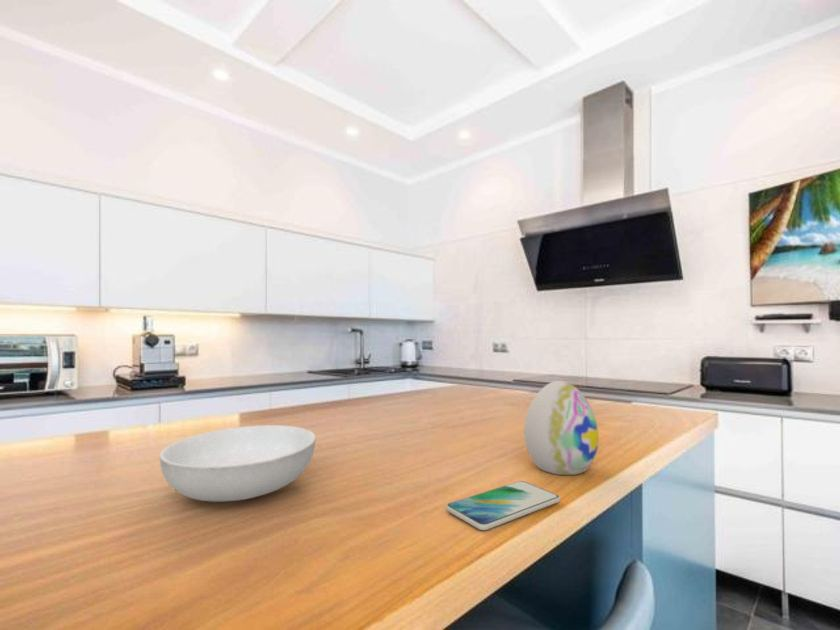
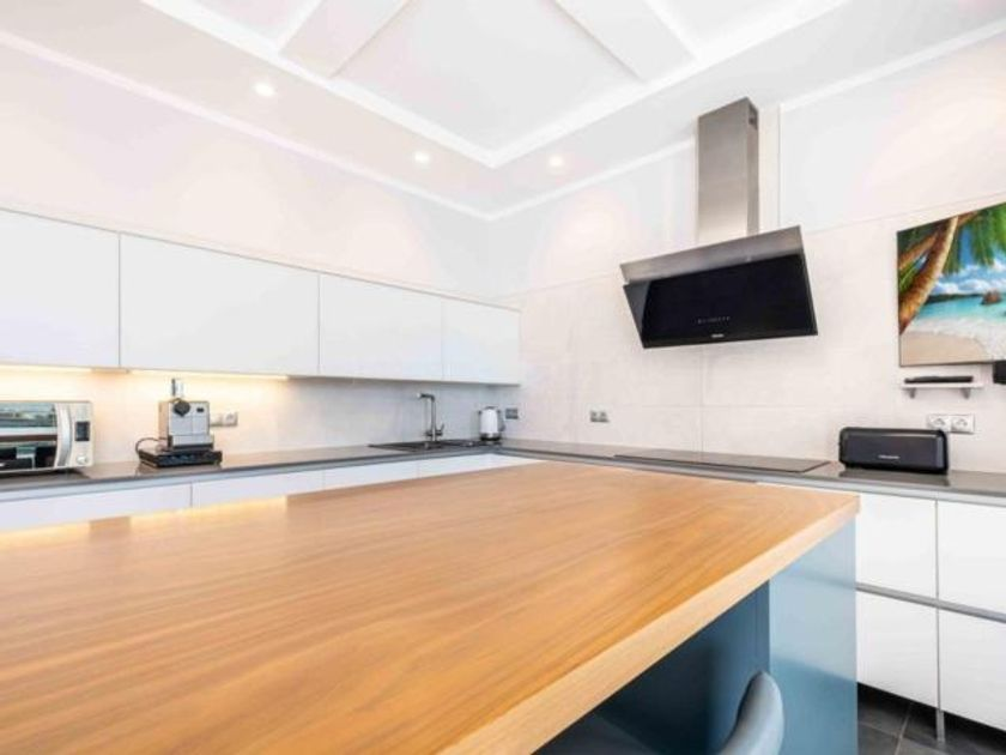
- decorative egg (560, 423)
- smartphone (504, 502)
- serving bowl (242, 465)
